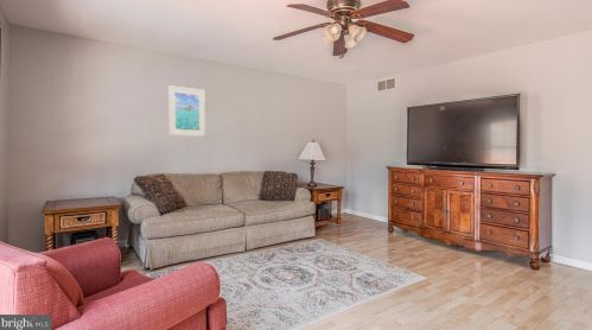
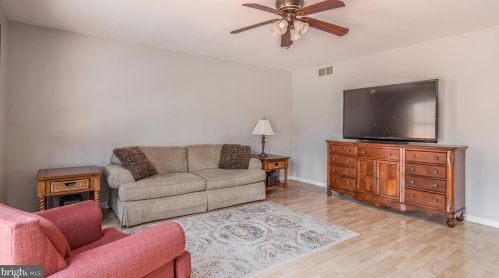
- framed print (186, 112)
